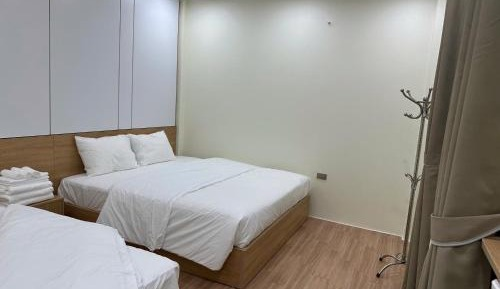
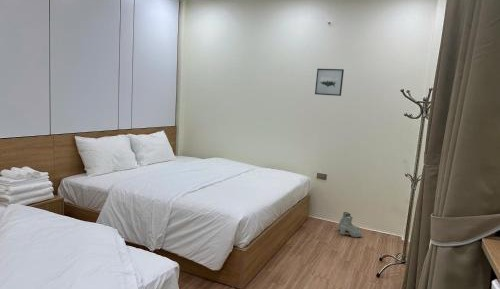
+ wall art (329, 82)
+ boots (350, 224)
